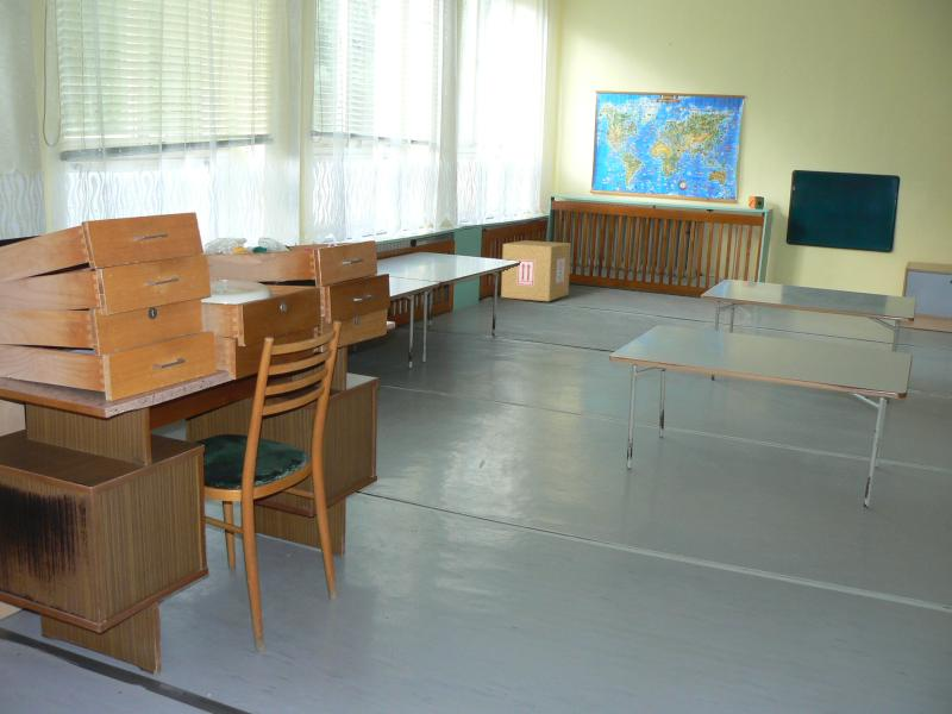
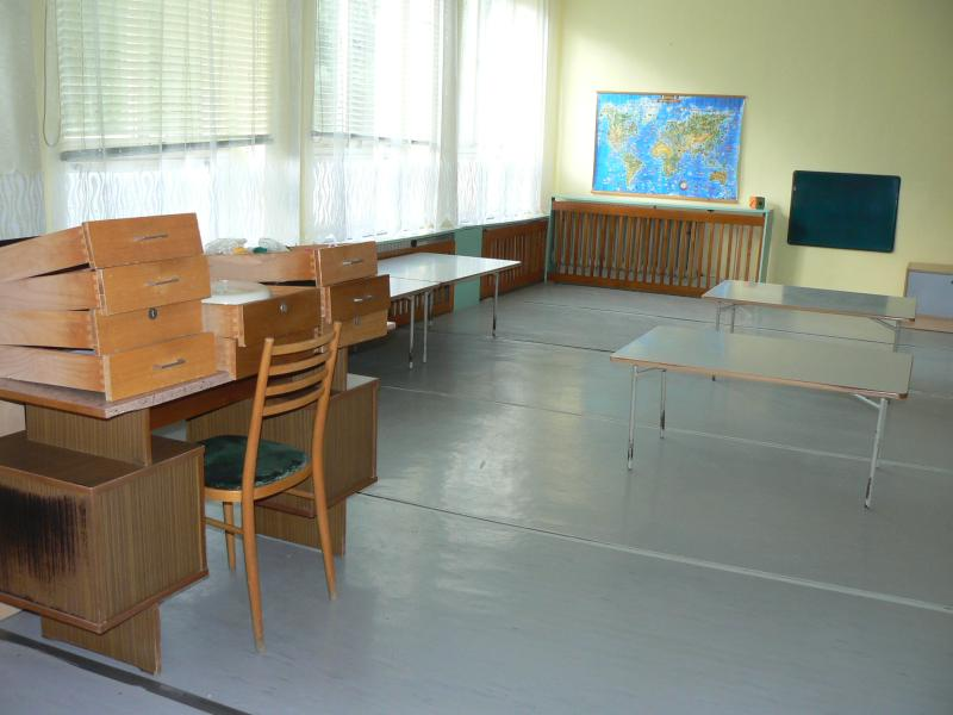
- cardboard box (536, 269)
